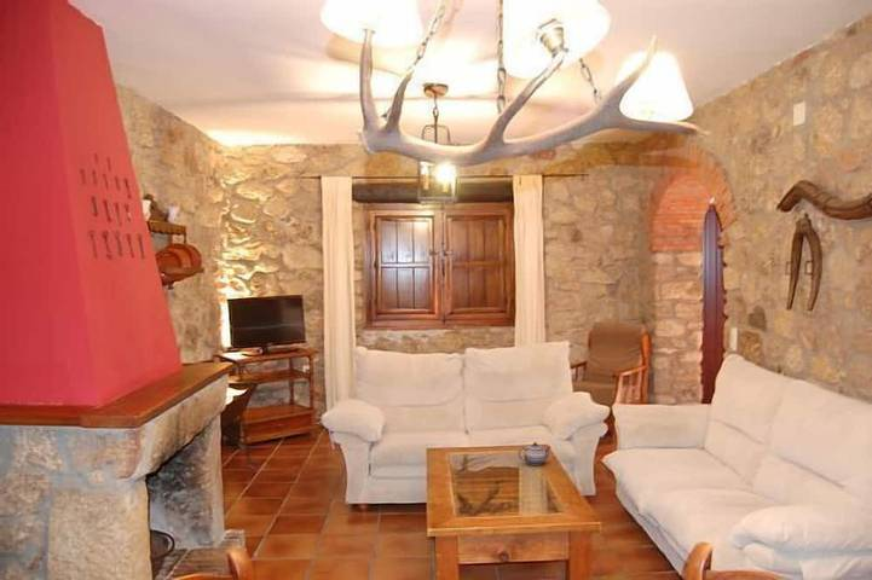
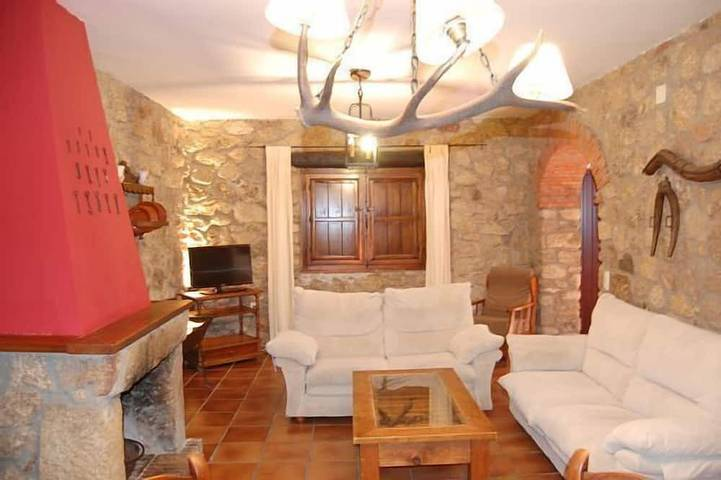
- teapot (535, 452)
